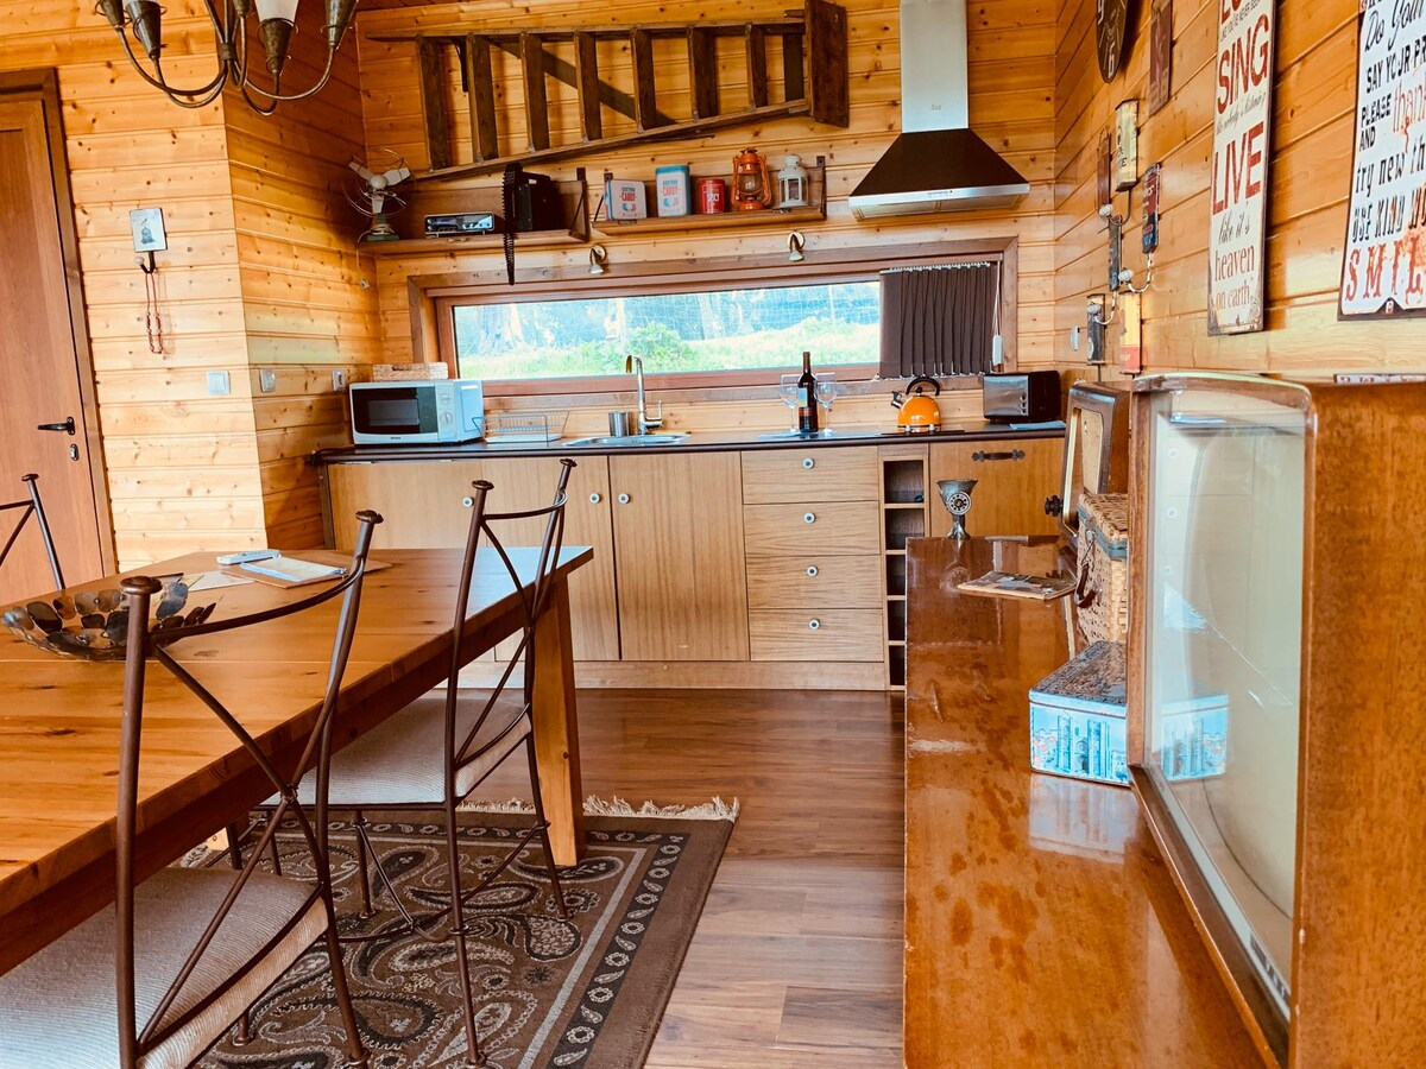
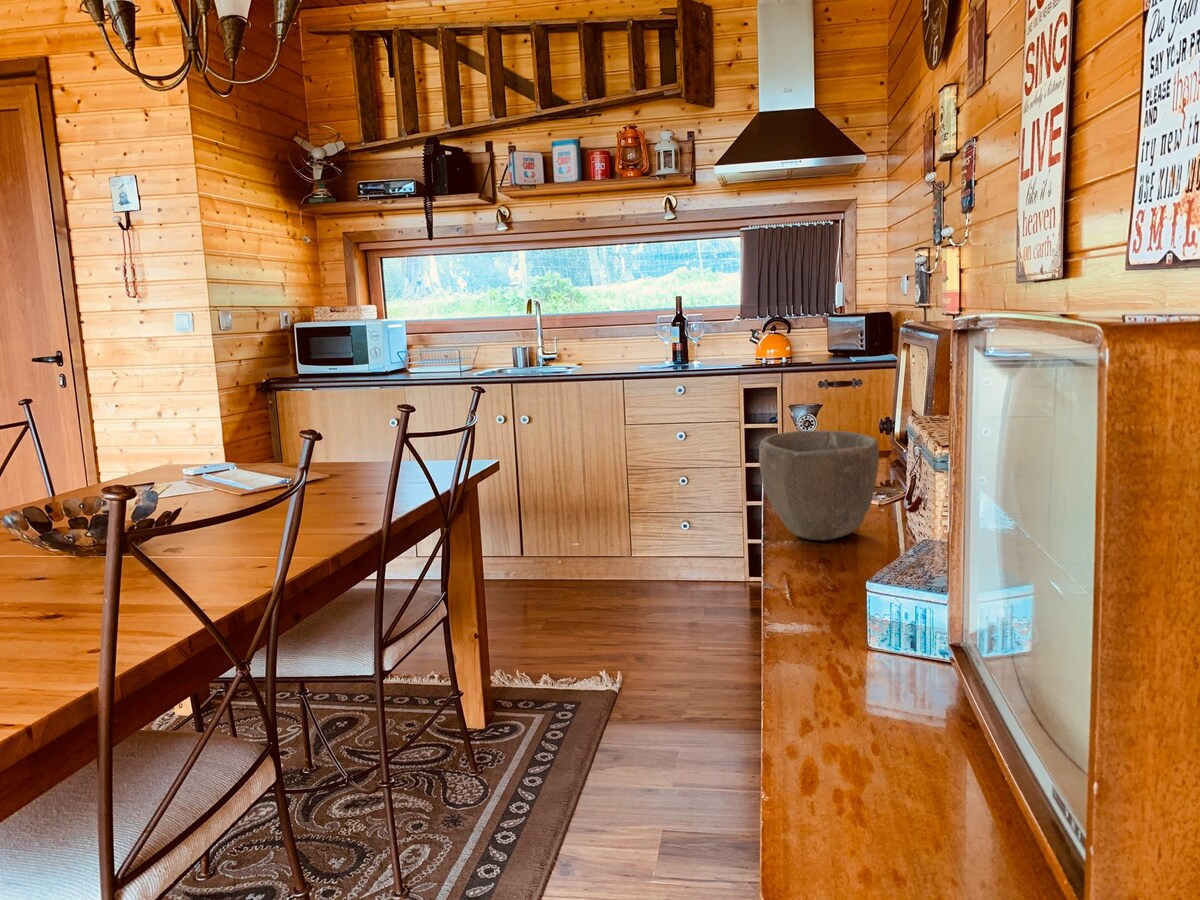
+ bowl (819, 487)
